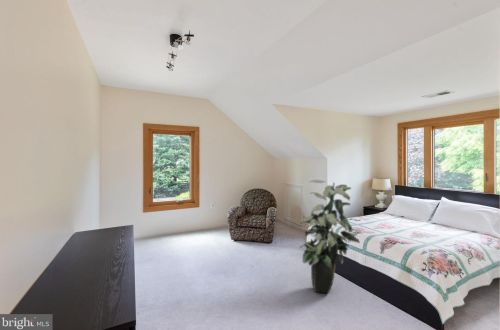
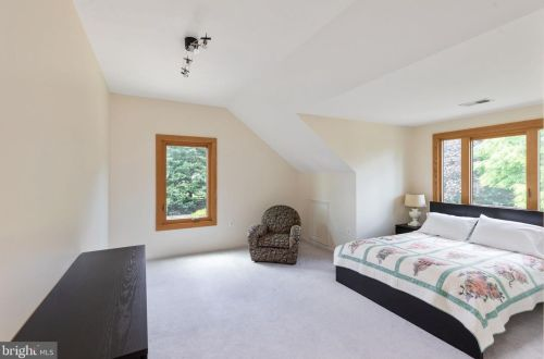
- indoor plant (324, 234)
